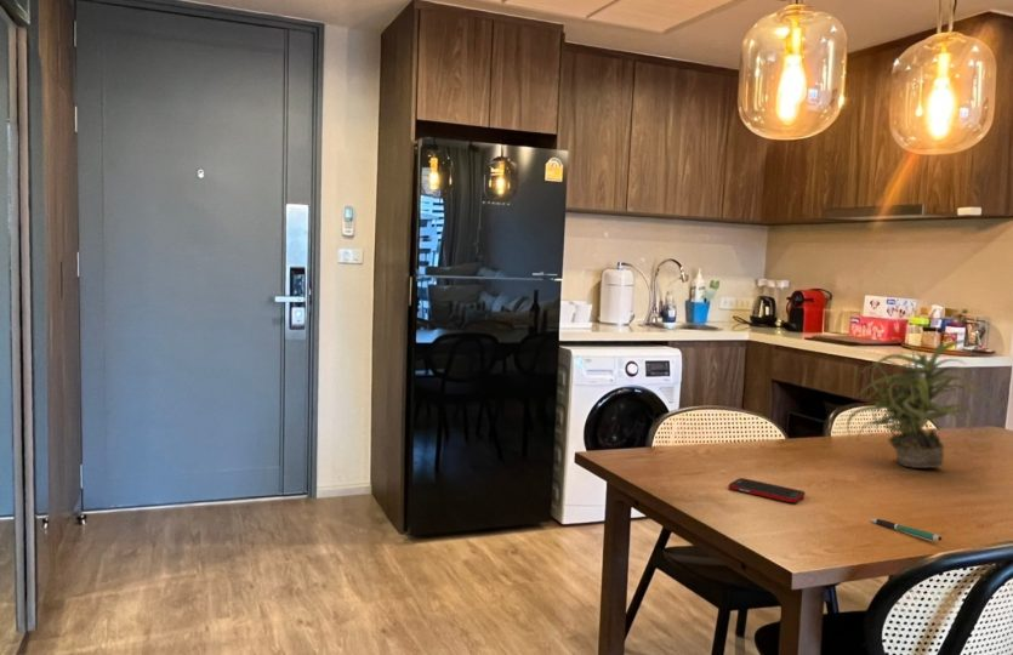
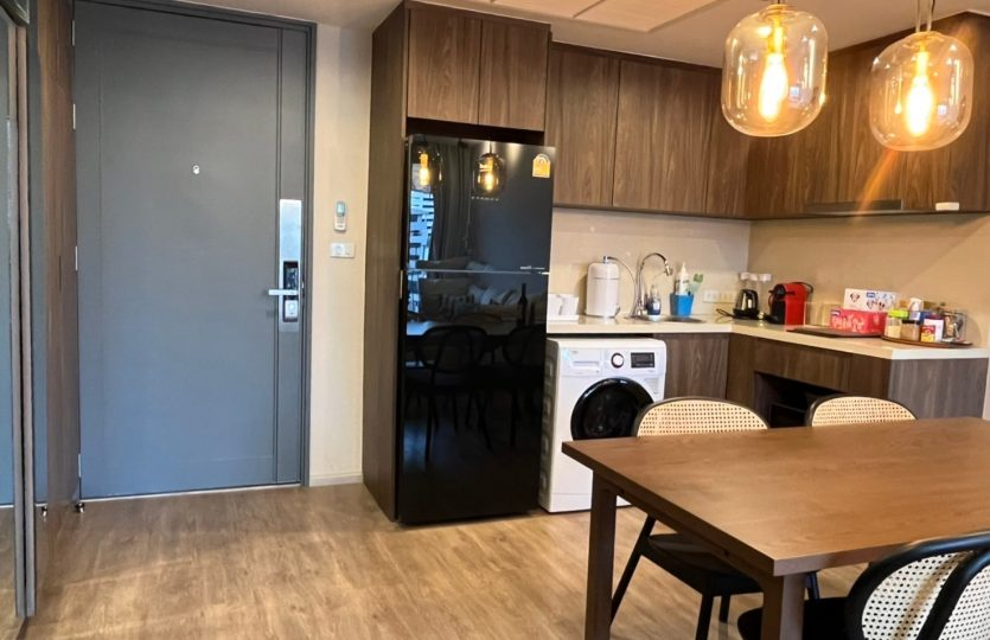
- pen (904, 528)
- cell phone (766, 490)
- potted plant (922, 400)
